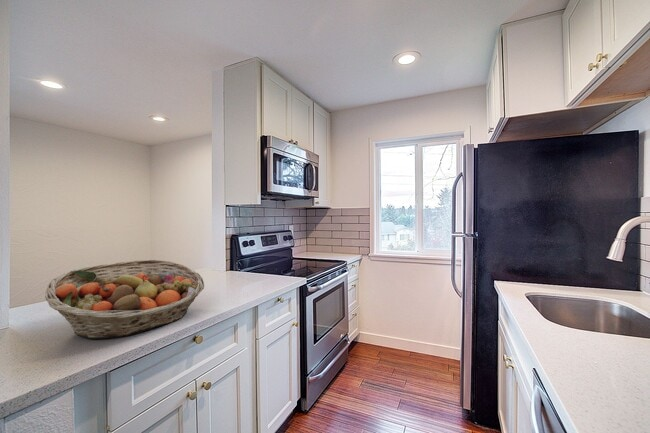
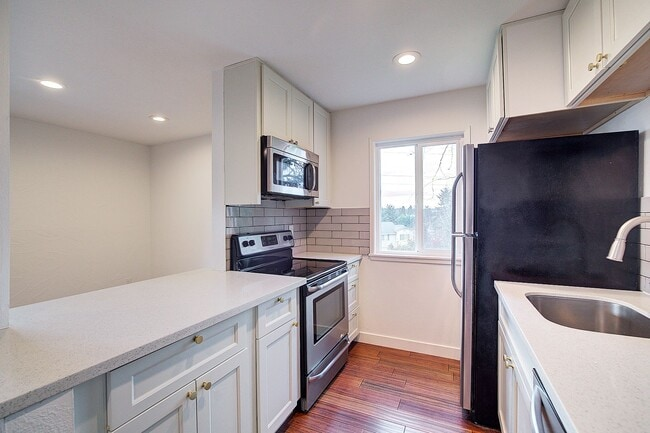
- fruit basket (135, 293)
